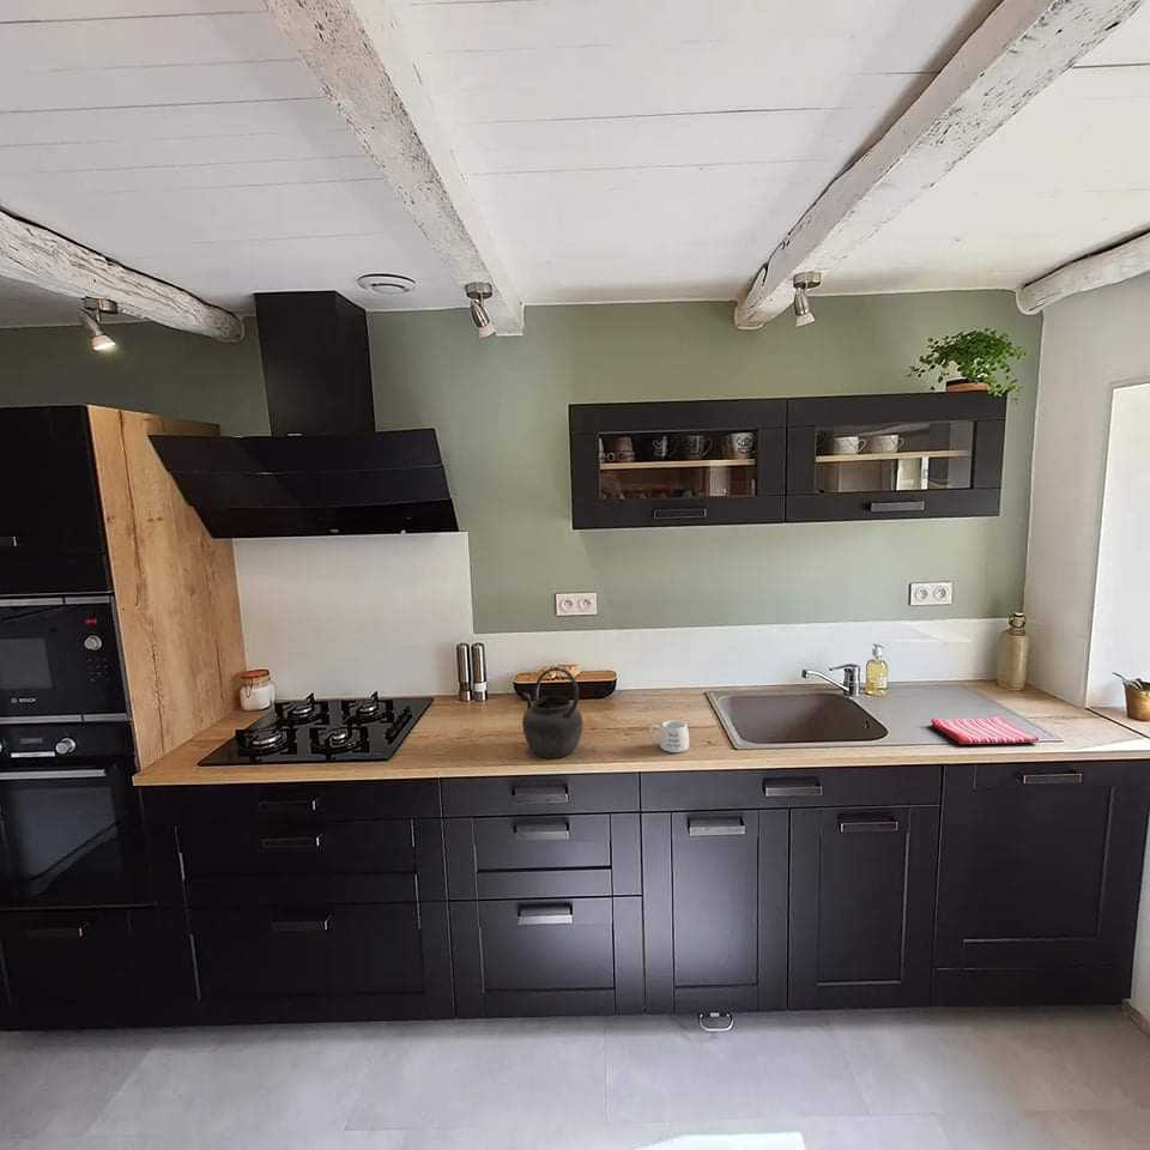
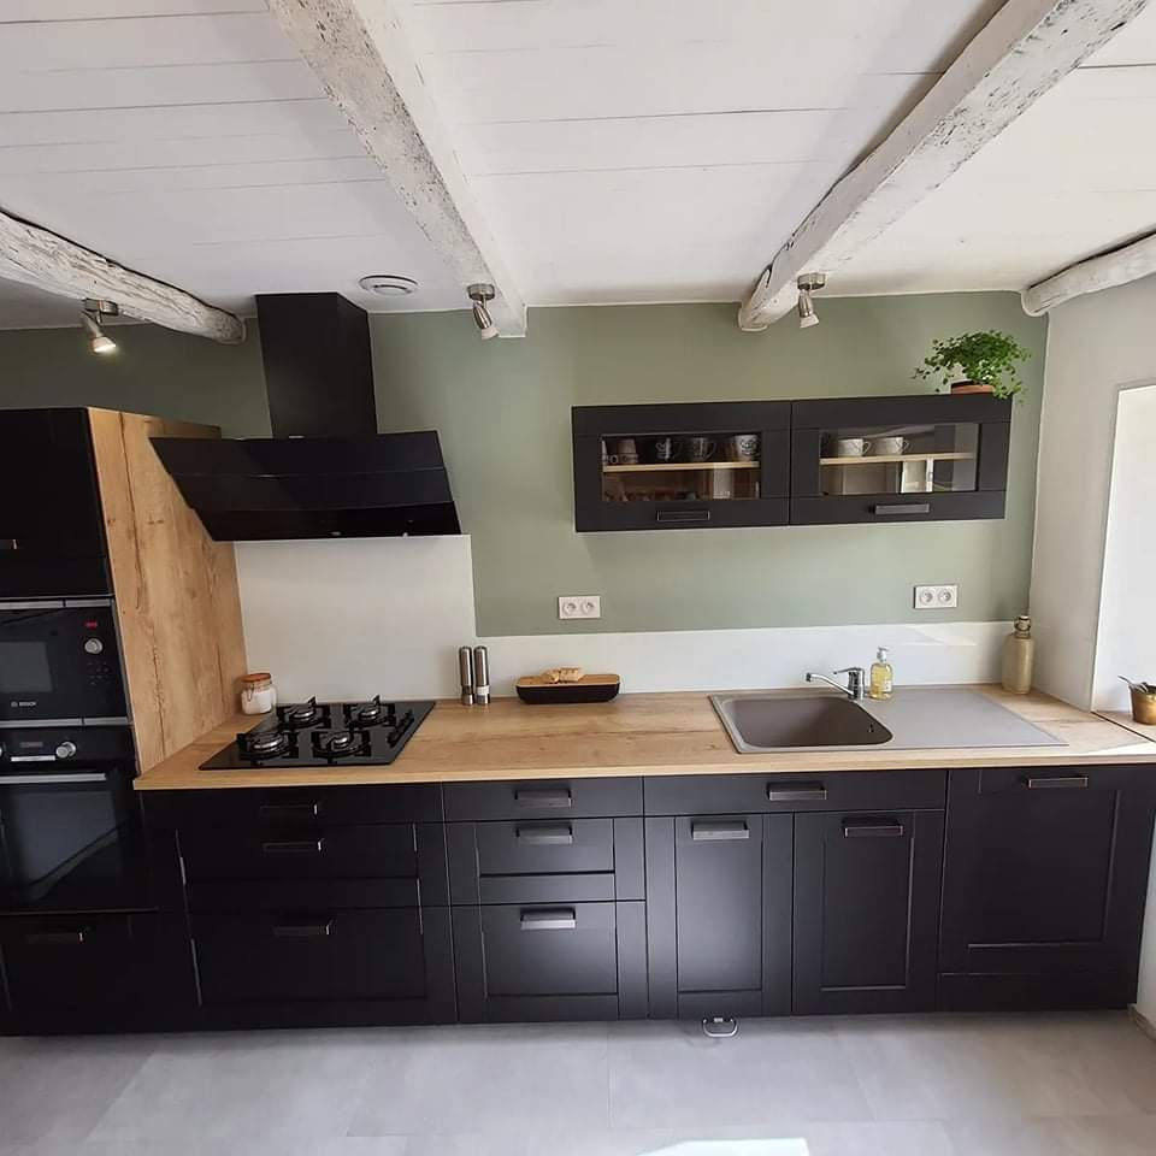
- dish towel (981, 730)
- mug (668, 736)
- kettle (549, 708)
